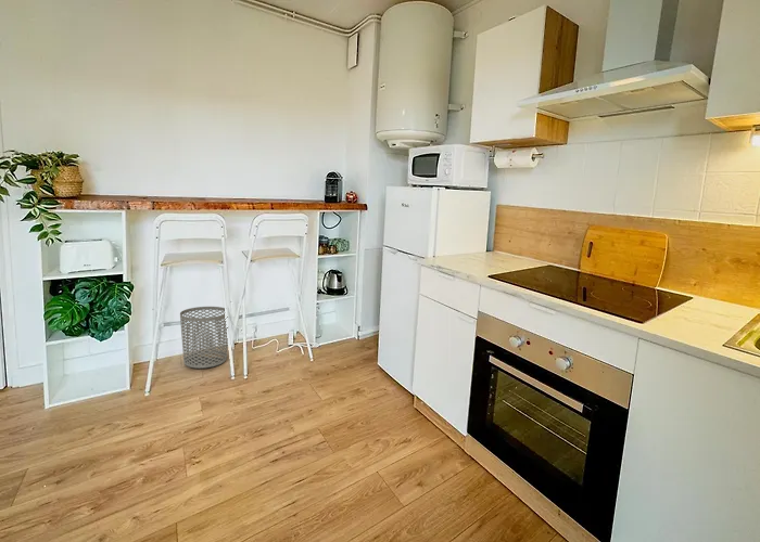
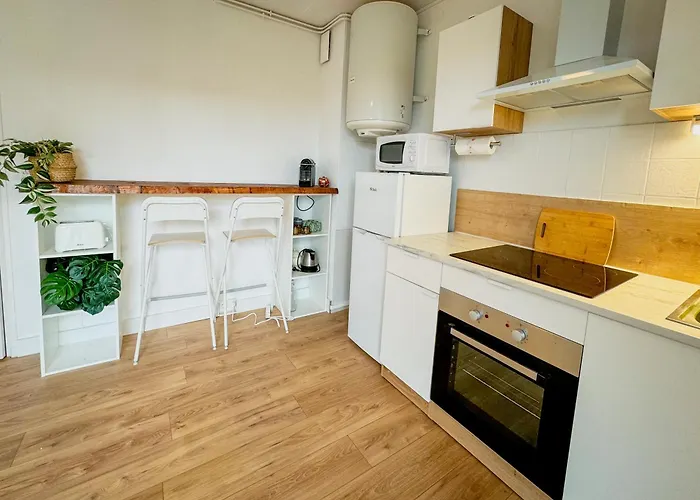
- waste bin (205, 336)
